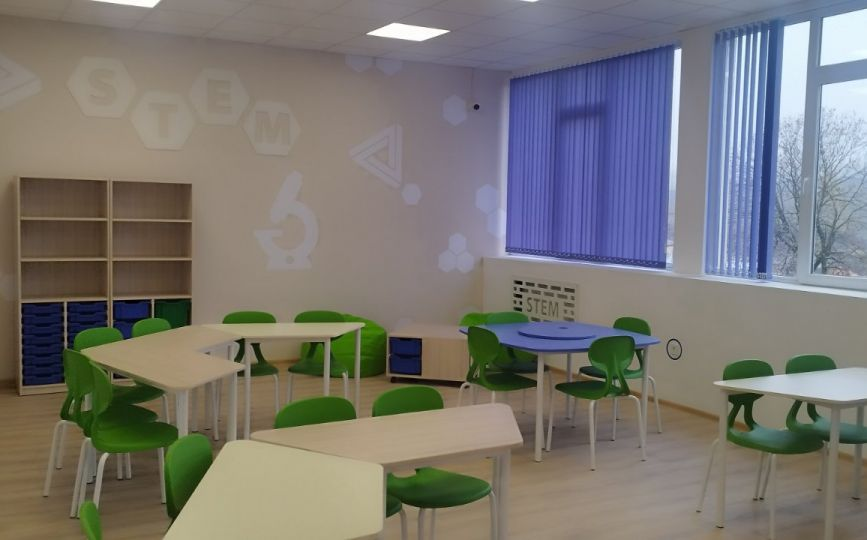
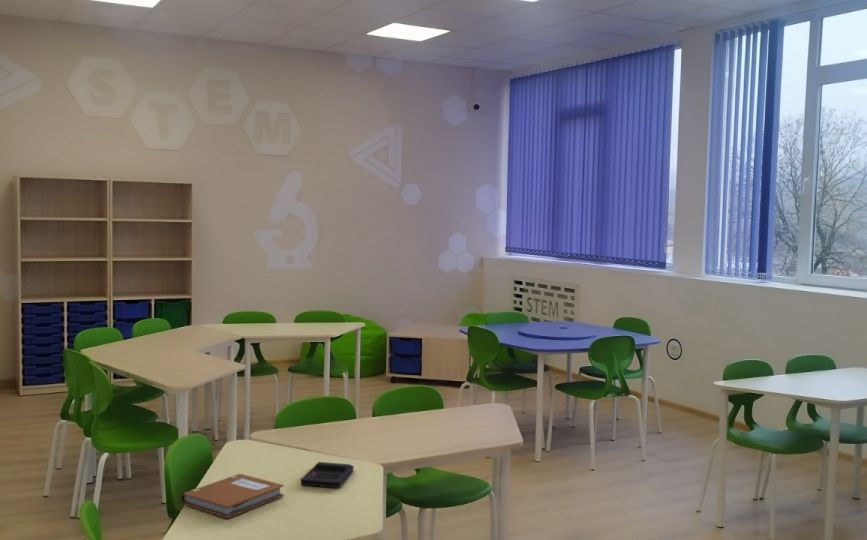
+ calculator (328, 472)
+ notebook (234, 493)
